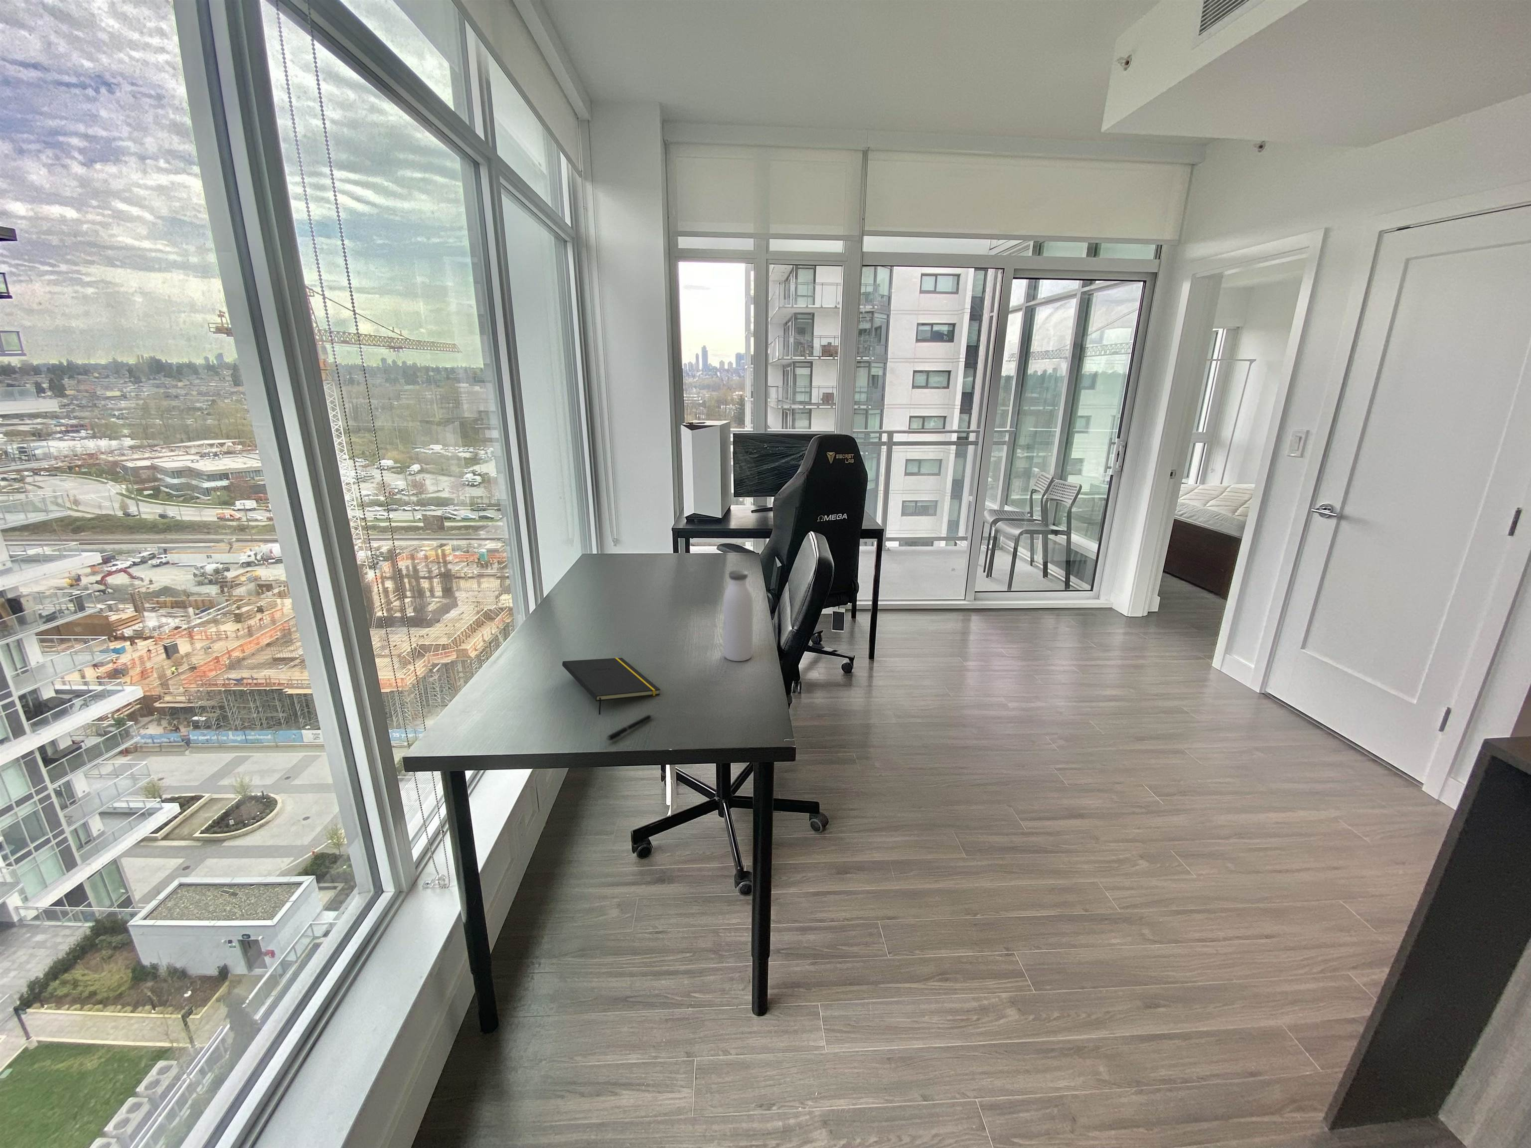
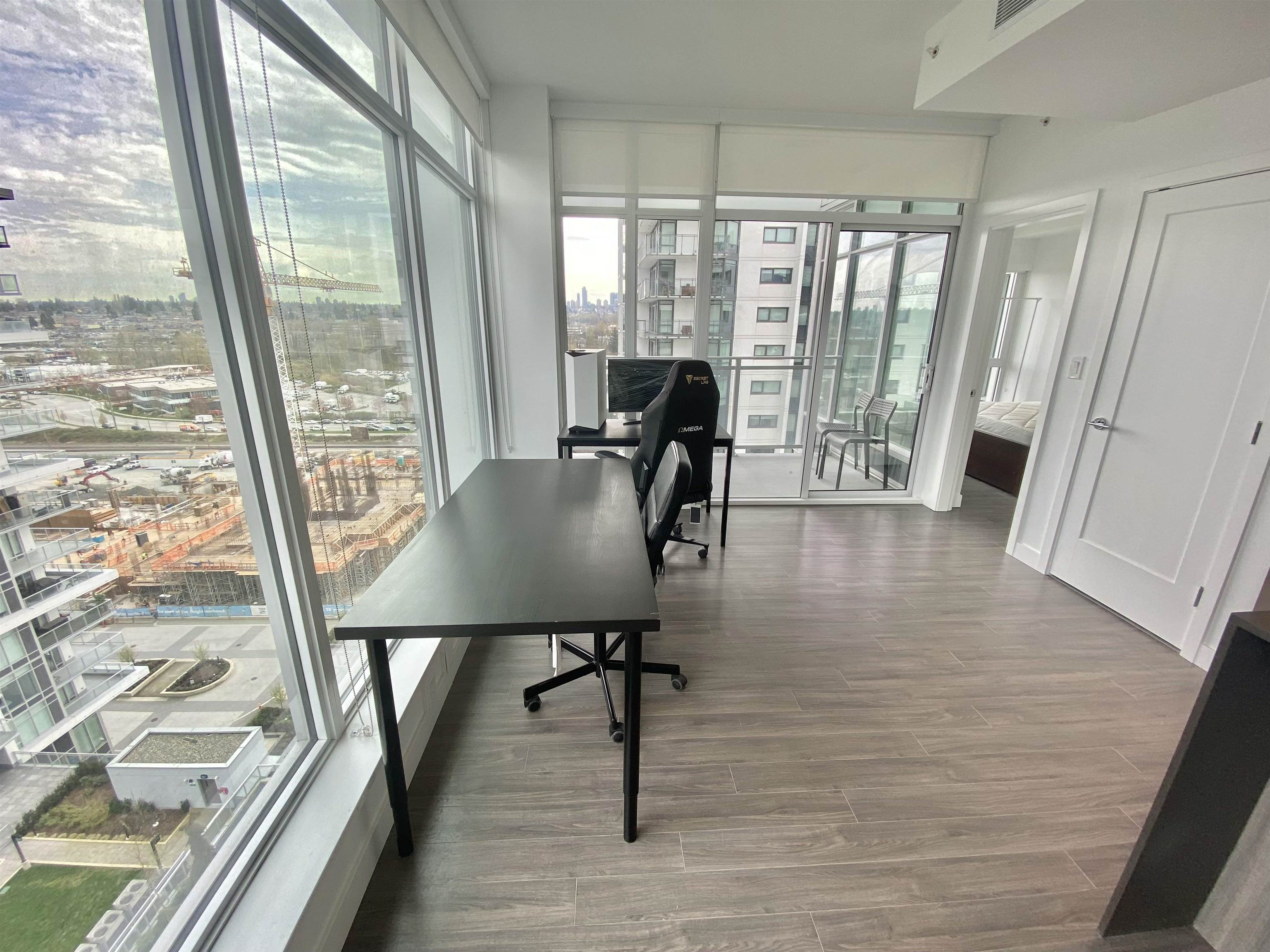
- notepad (610, 678)
- pen (630, 726)
- water bottle (738, 614)
